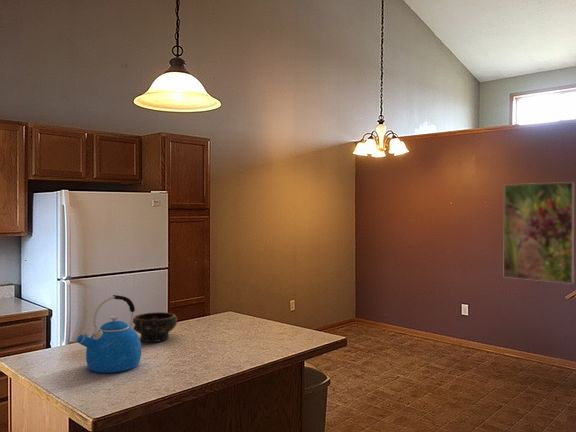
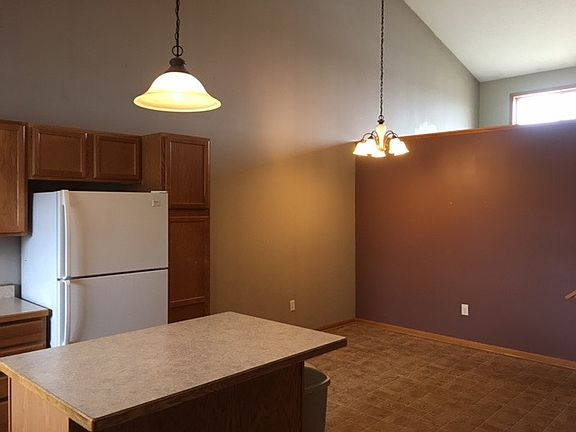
- bowl (154, 327)
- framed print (537, 231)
- kettle (108, 331)
